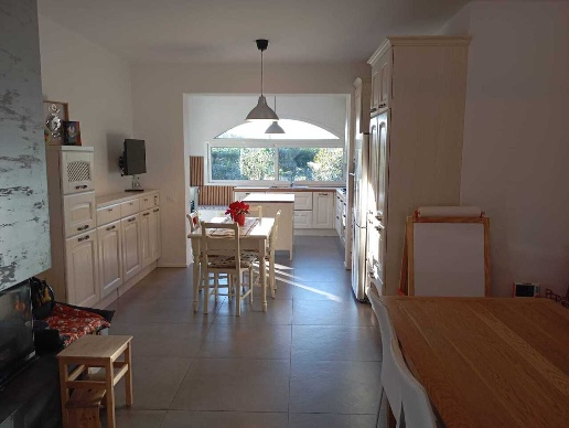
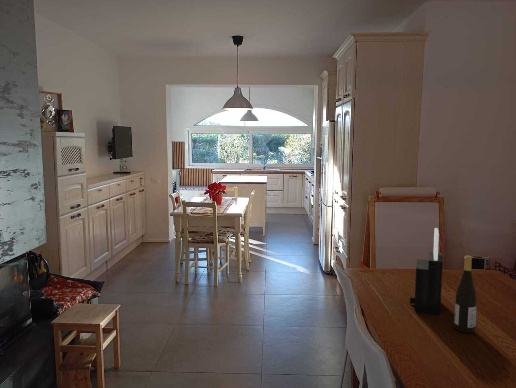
+ knife block (426, 268)
+ wine bottle (466, 293)
